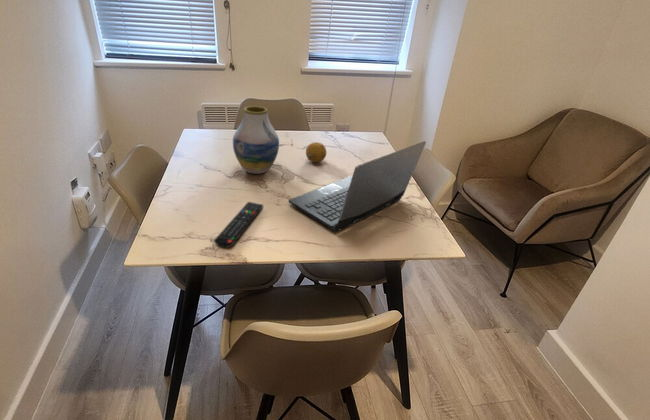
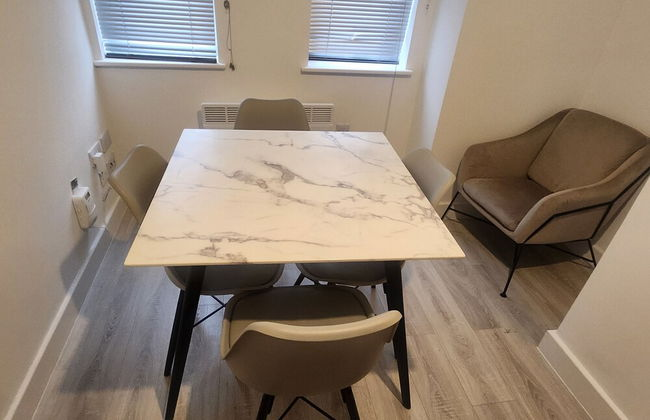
- vase (256, 140)
- remote control (240, 223)
- laptop computer (355, 173)
- fruit (316, 152)
